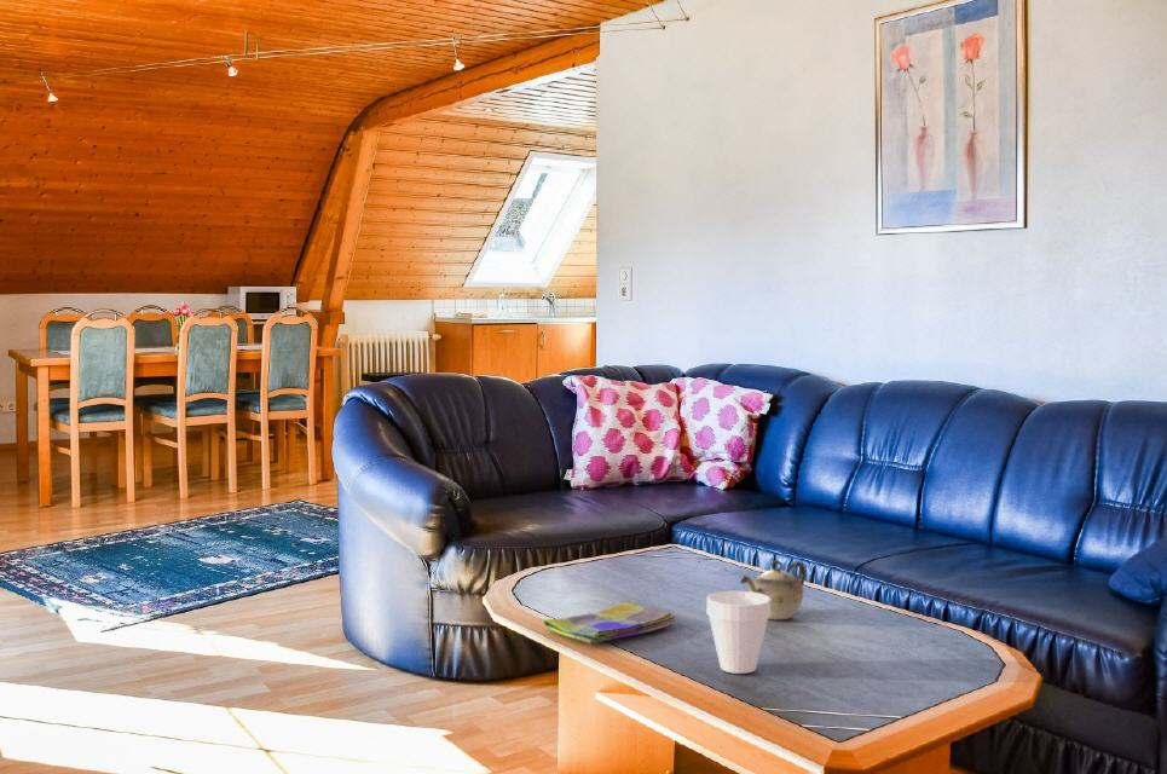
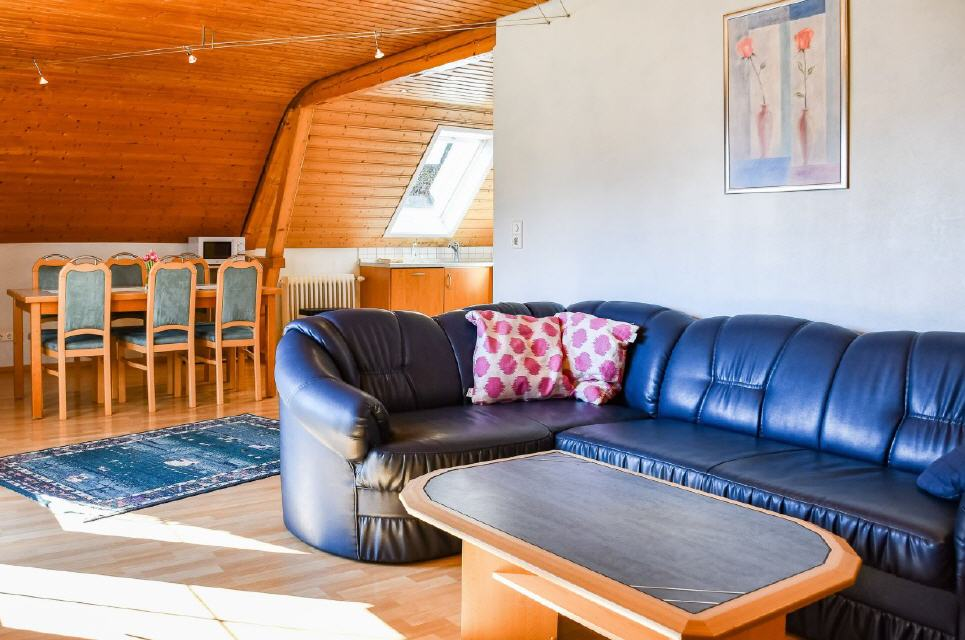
- teapot (773, 588)
- cup (738, 633)
- dish towel (610, 620)
